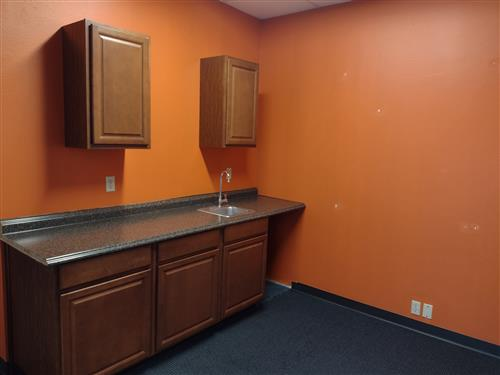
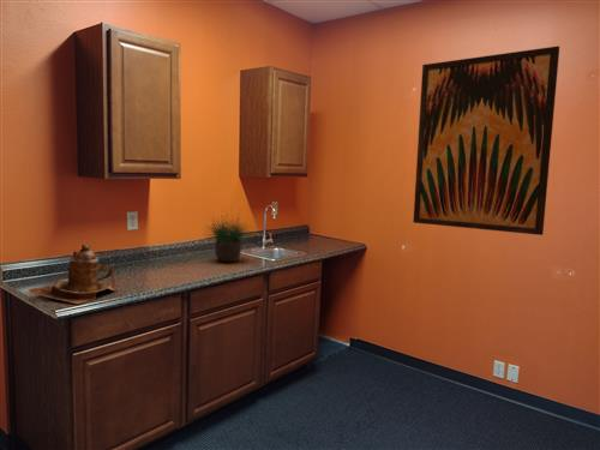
+ teapot (76, 269)
+ wall art (478, 144)
+ potted plant (227, 232)
